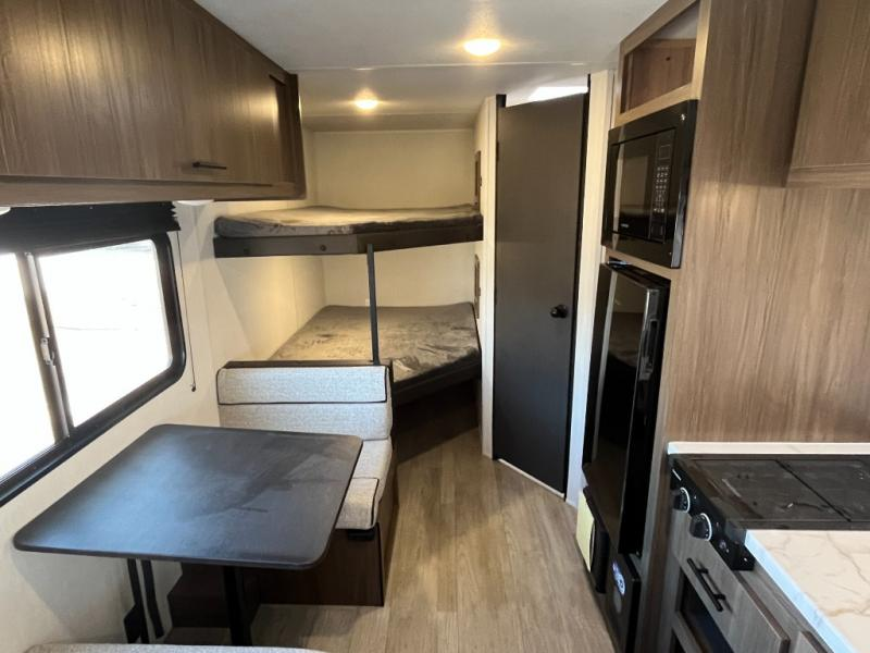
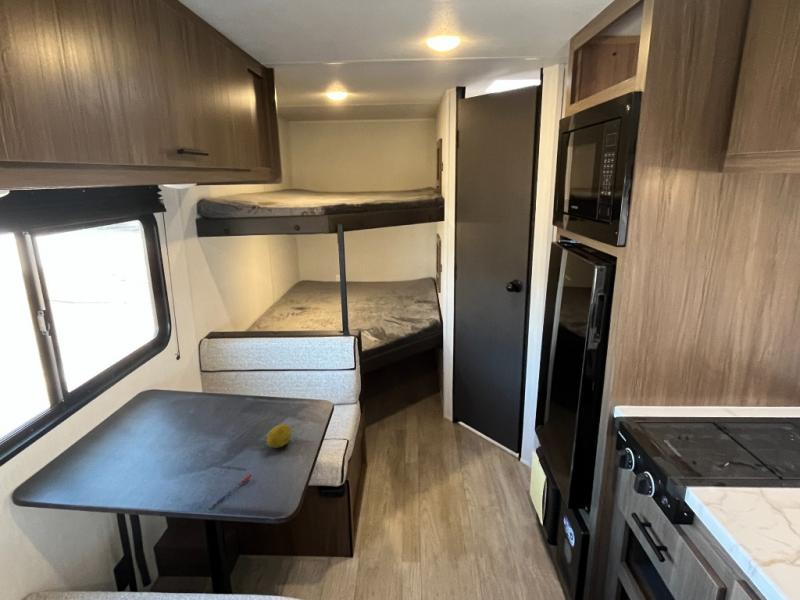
+ pen (231, 490)
+ fruit (278, 436)
